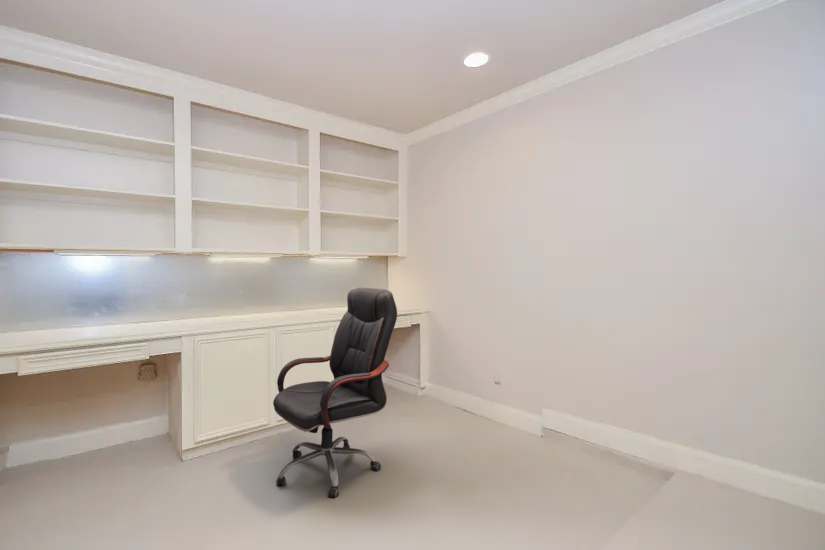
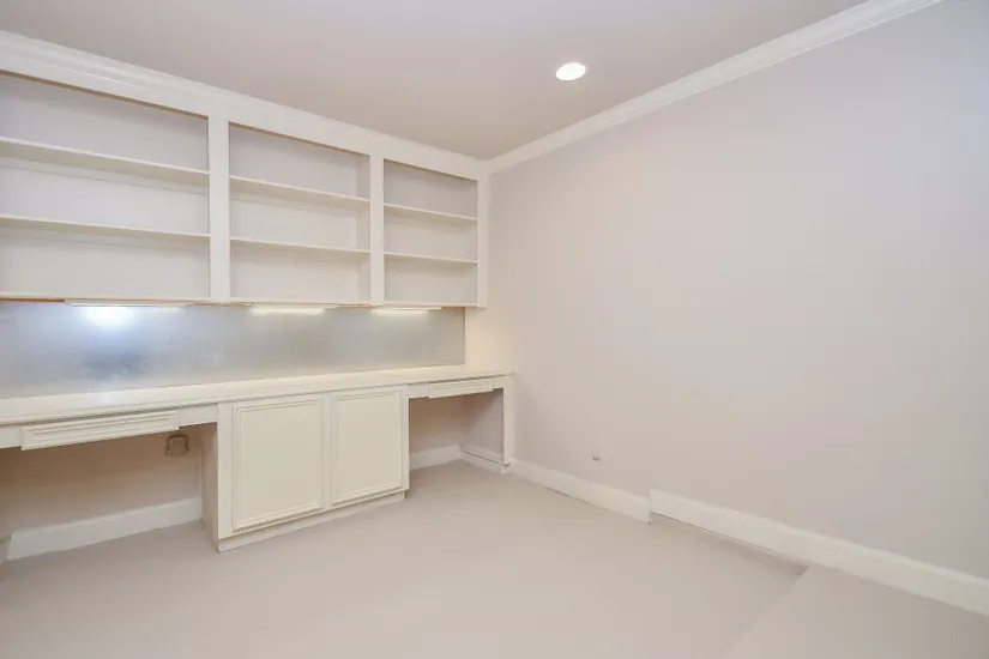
- office chair (334, 378)
